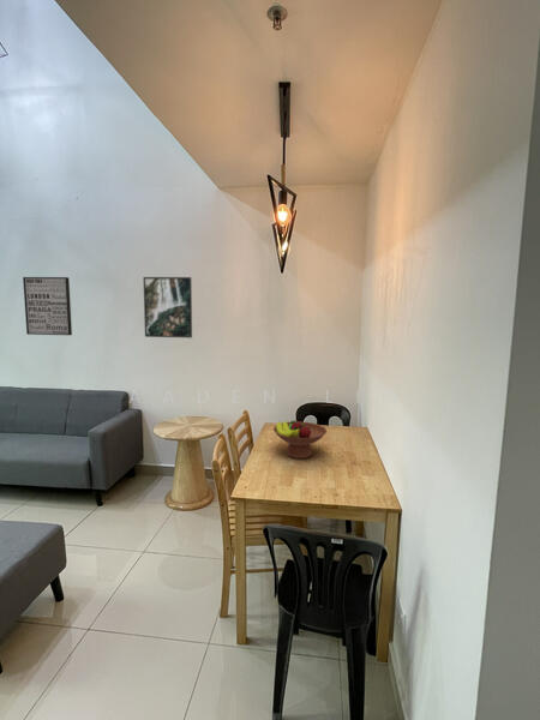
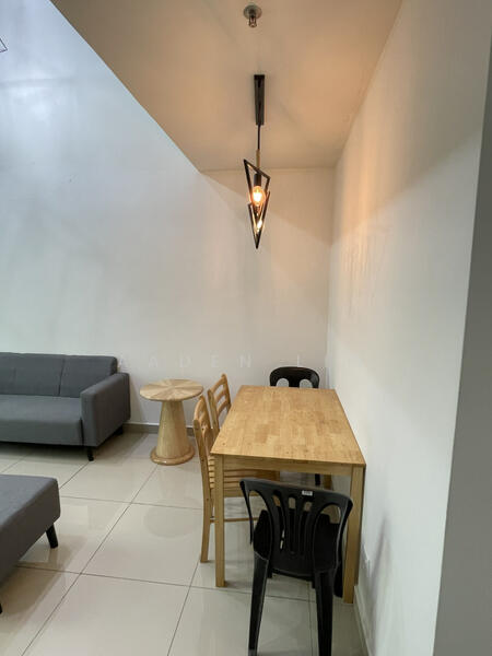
- fruit bowl (299, 437)
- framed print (167, 307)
- wall art (47, 306)
